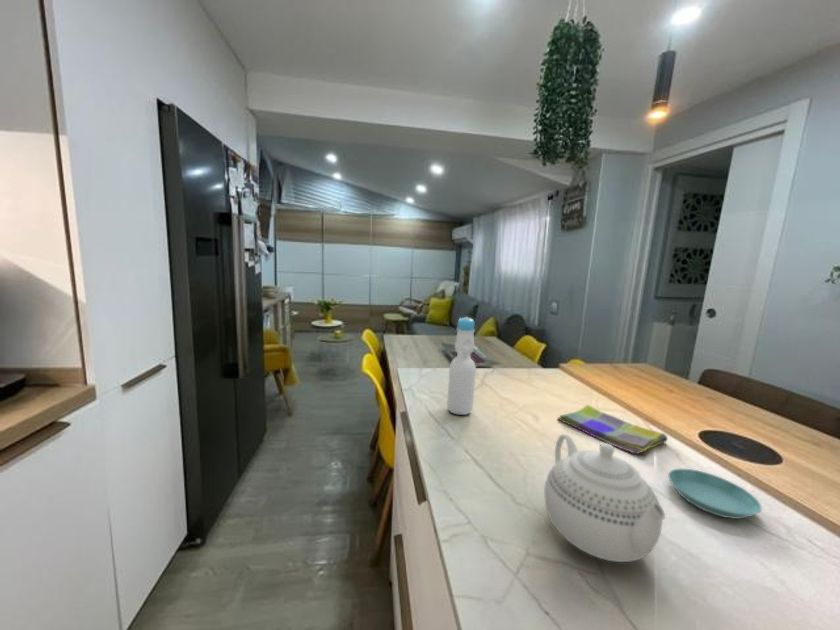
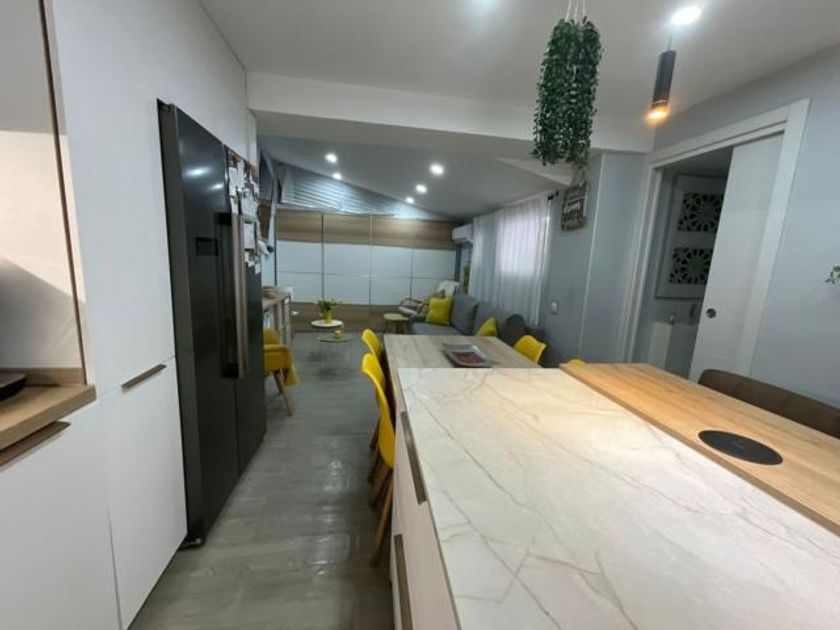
- bottle (463, 364)
- saucer (710, 494)
- teapot (598, 491)
- dish towel (611, 426)
